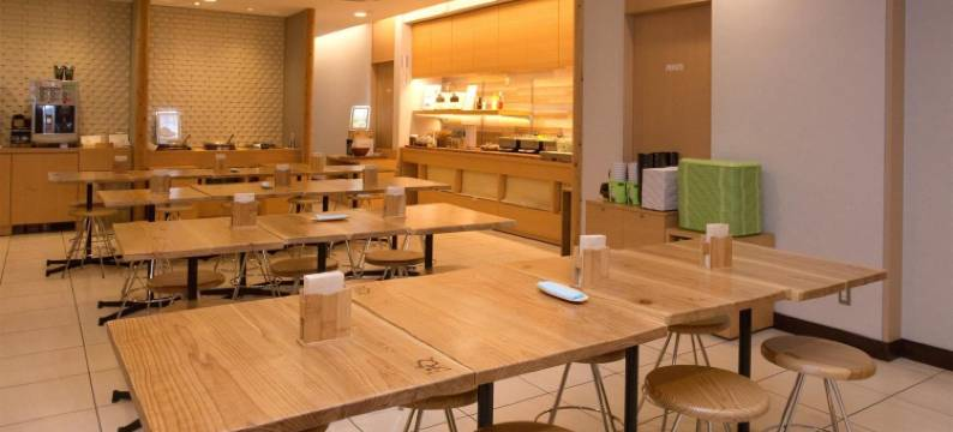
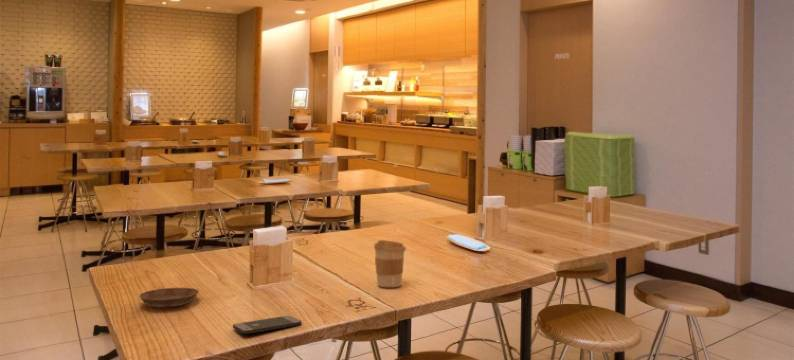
+ coffee cup (389, 262)
+ smartphone (267, 324)
+ saucer (169, 297)
